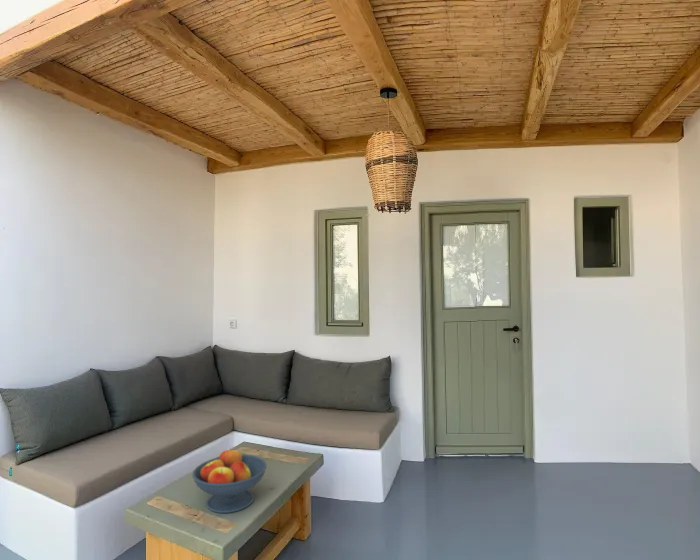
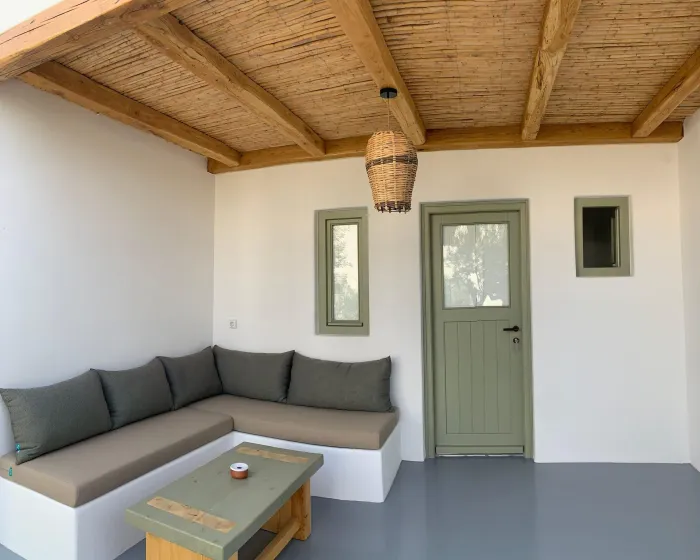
- fruit bowl (230, 478)
